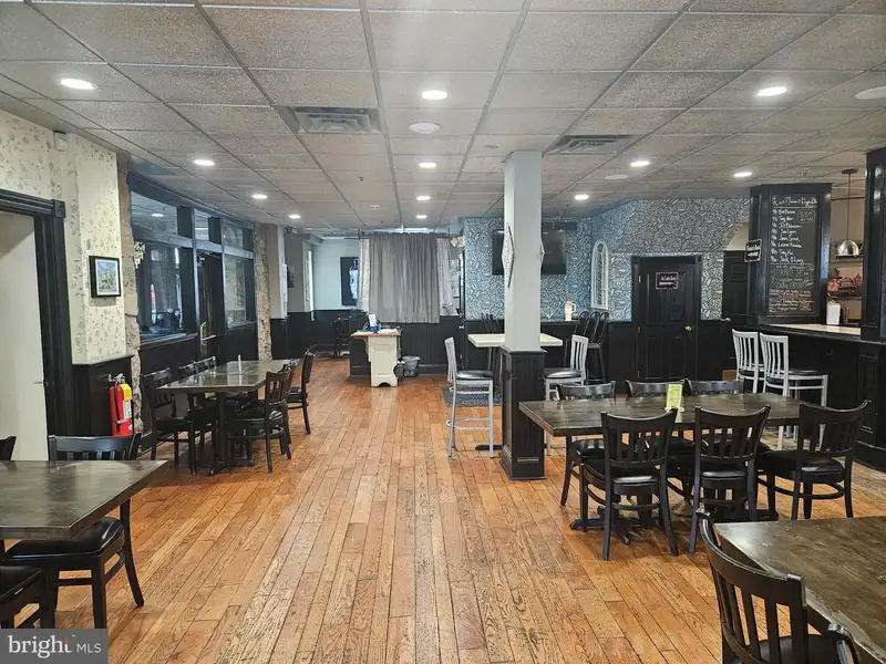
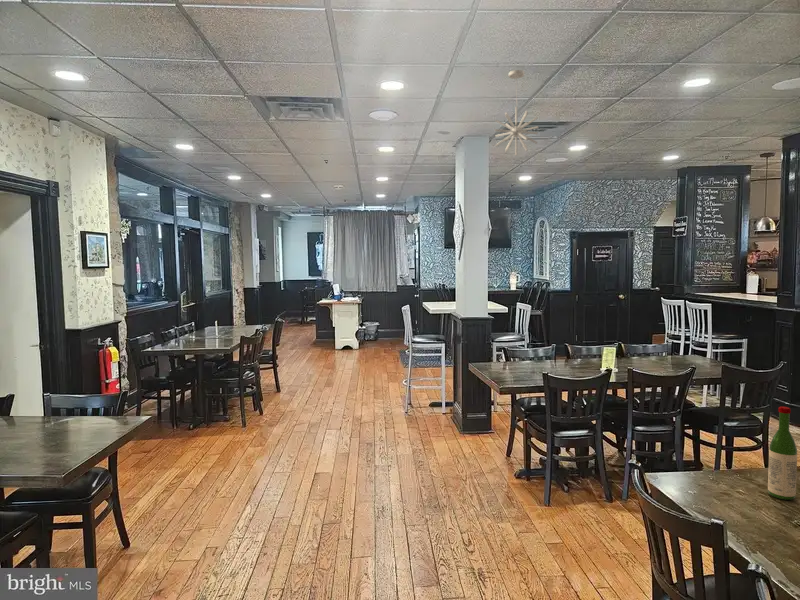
+ wine bottle (783, 451)
+ pendant light (516, 113)
